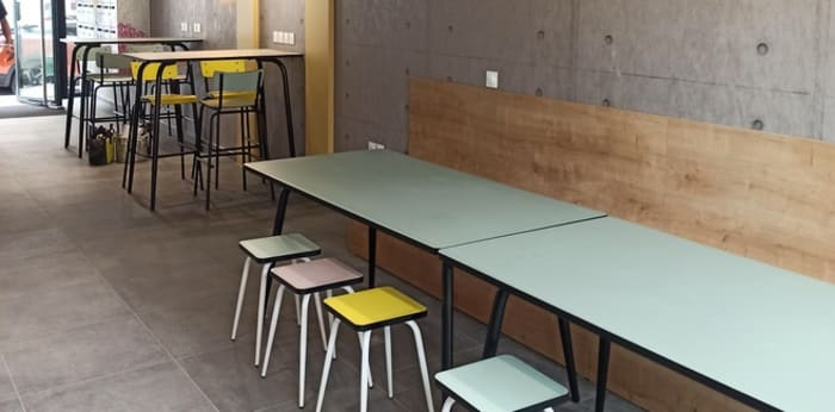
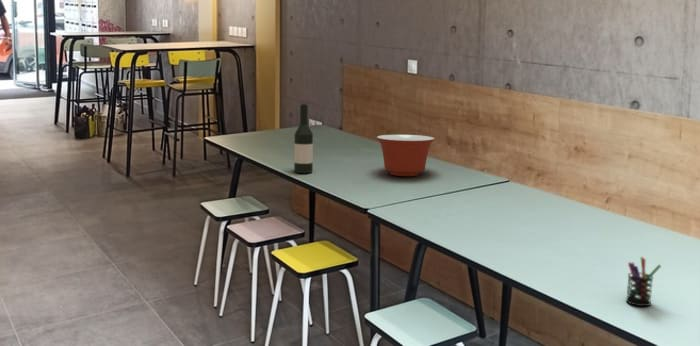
+ mixing bowl (405, 155)
+ wine bottle (303, 137)
+ pen holder (643, 279)
